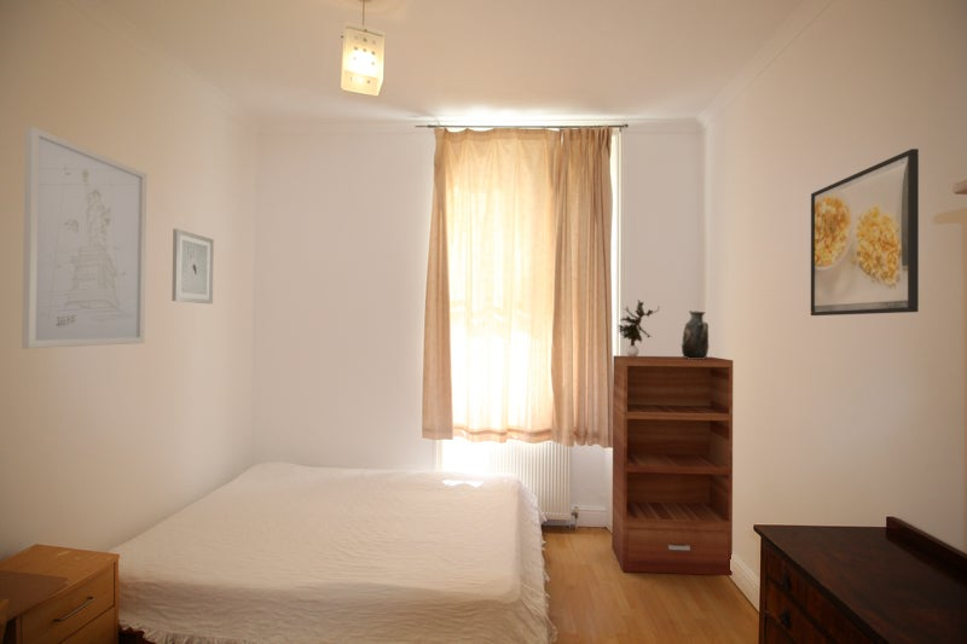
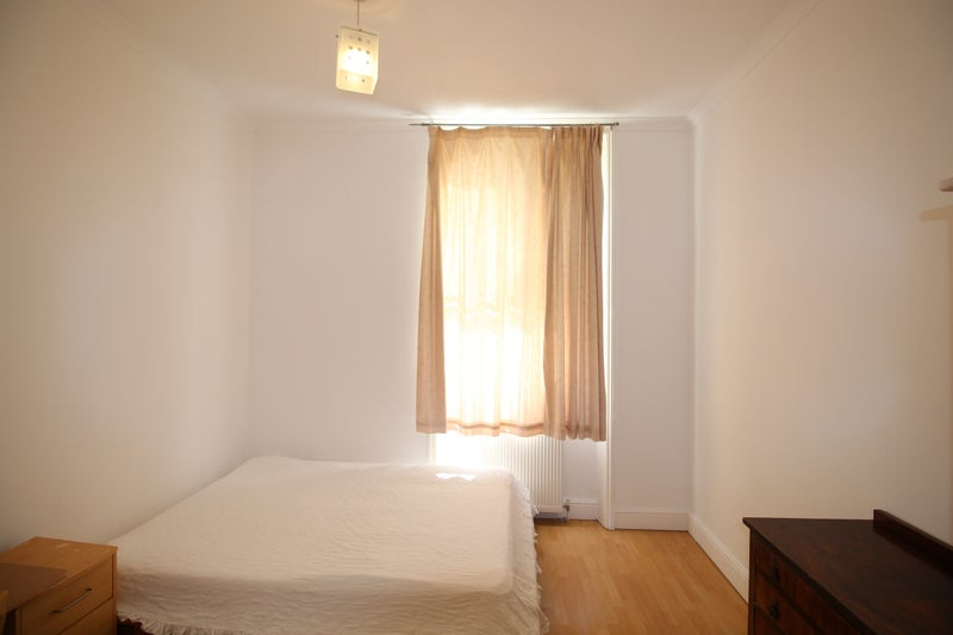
- bookshelf (670, 459)
- wall art (92, 249)
- decorative vase (696, 333)
- potted plant (637, 327)
- wall art (193, 268)
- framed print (856, 244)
